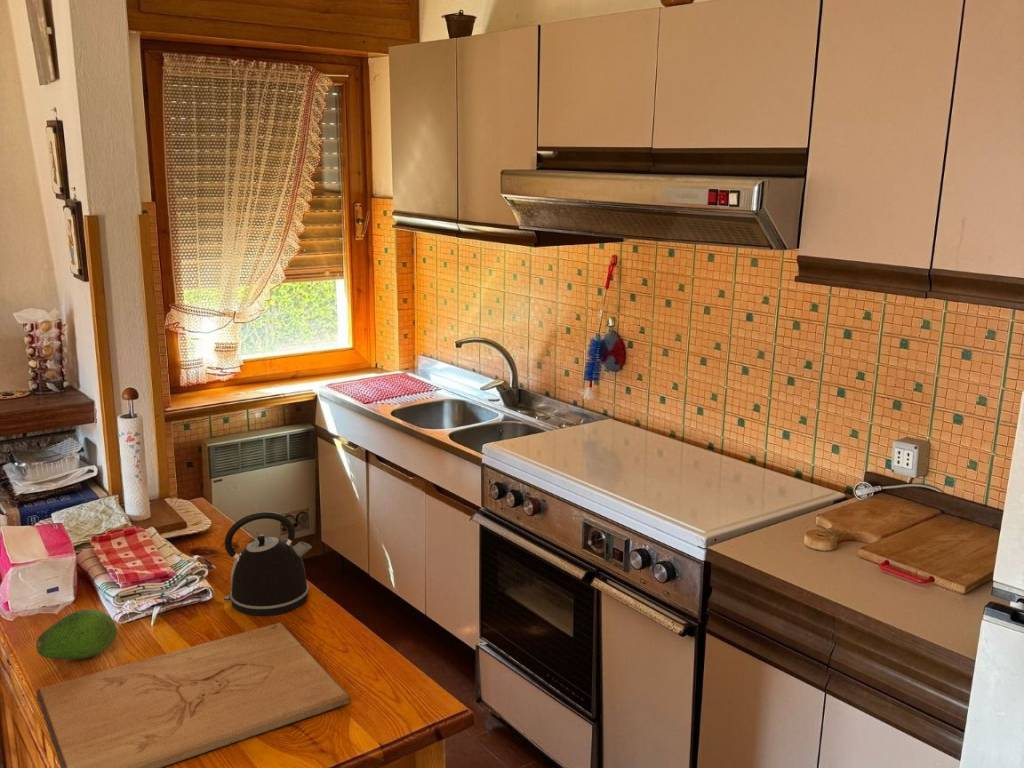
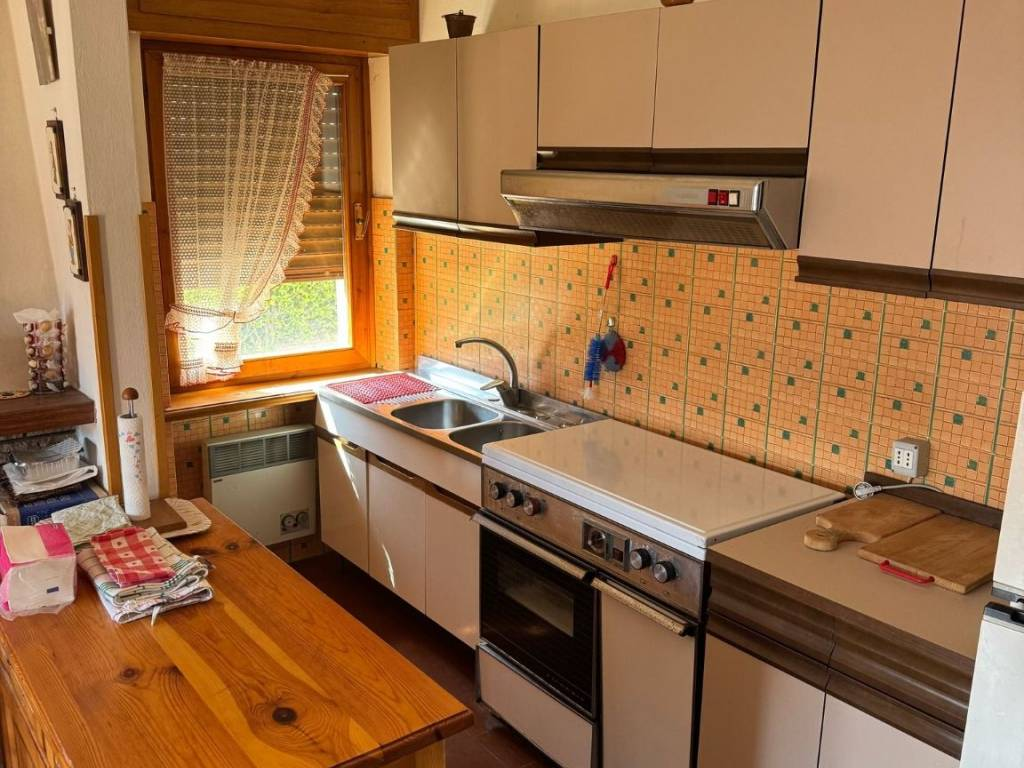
- fruit (77, 635)
- kettle (267, 555)
- cutting board (193, 695)
